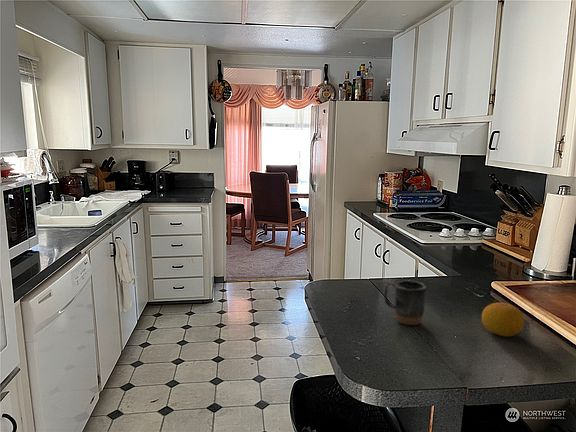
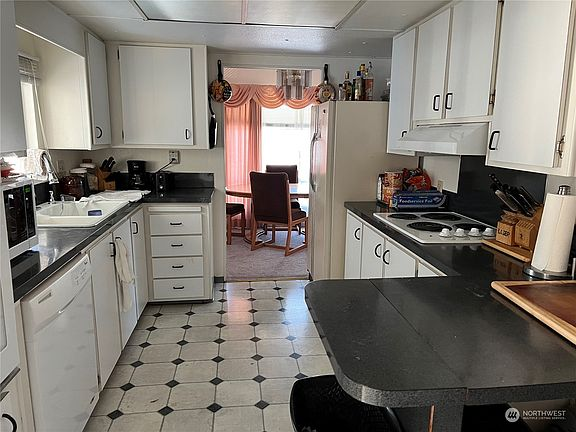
- fruit (502, 318)
- mug (404, 299)
